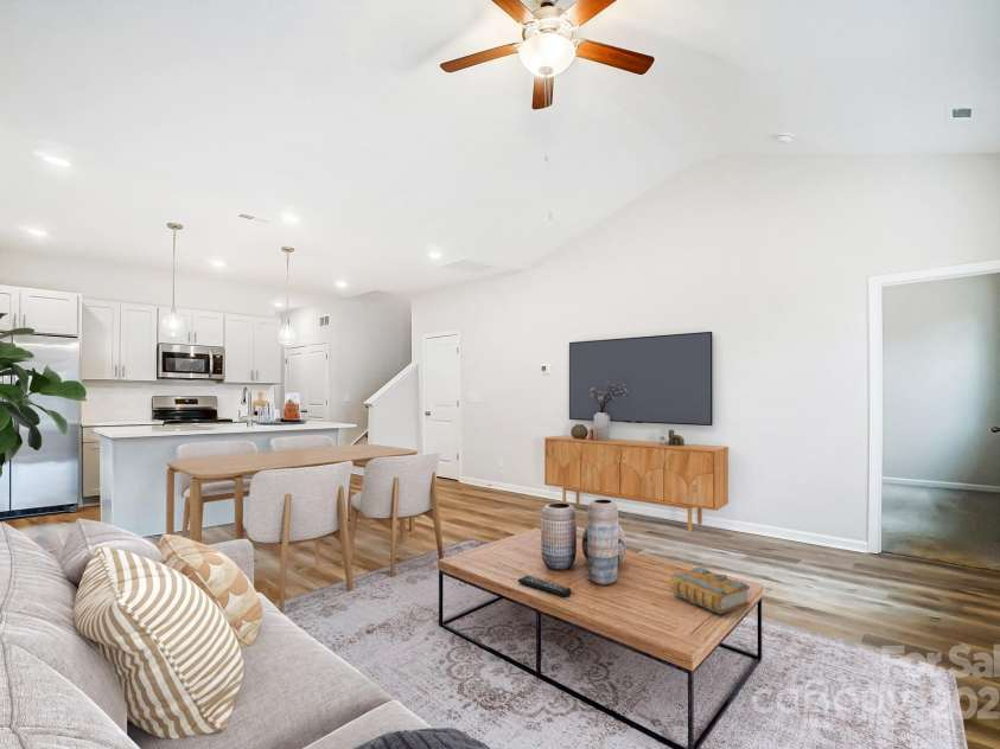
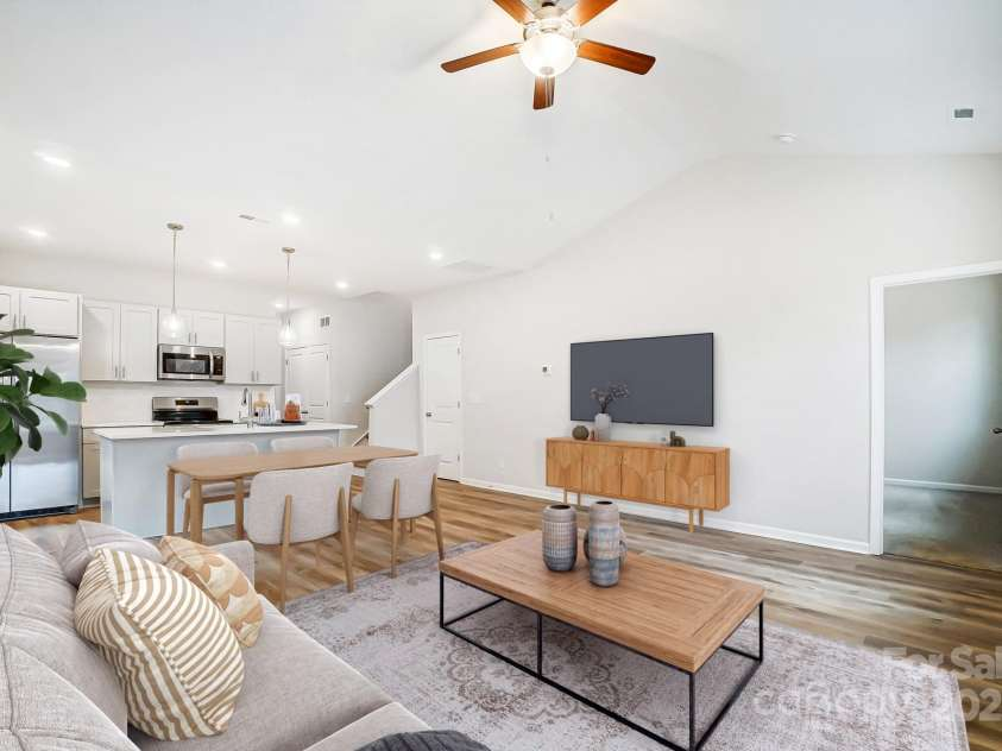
- book (708, 589)
- remote control (543, 585)
